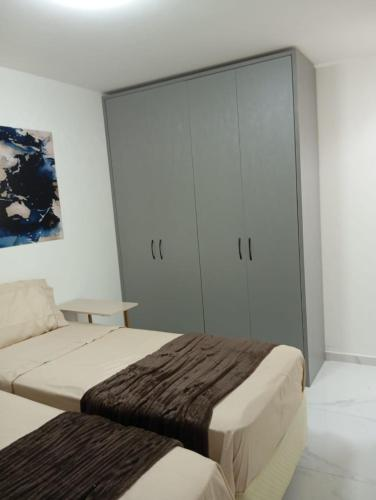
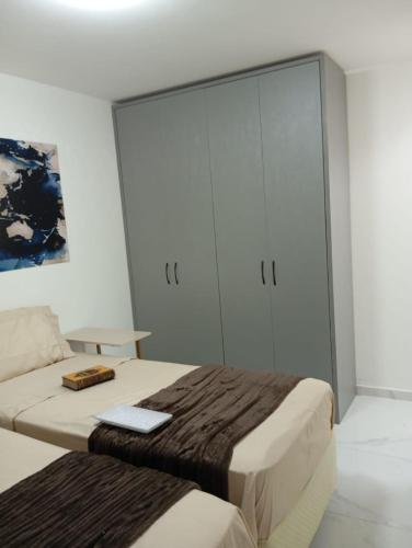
+ tray (133, 419)
+ hardback book (89, 377)
